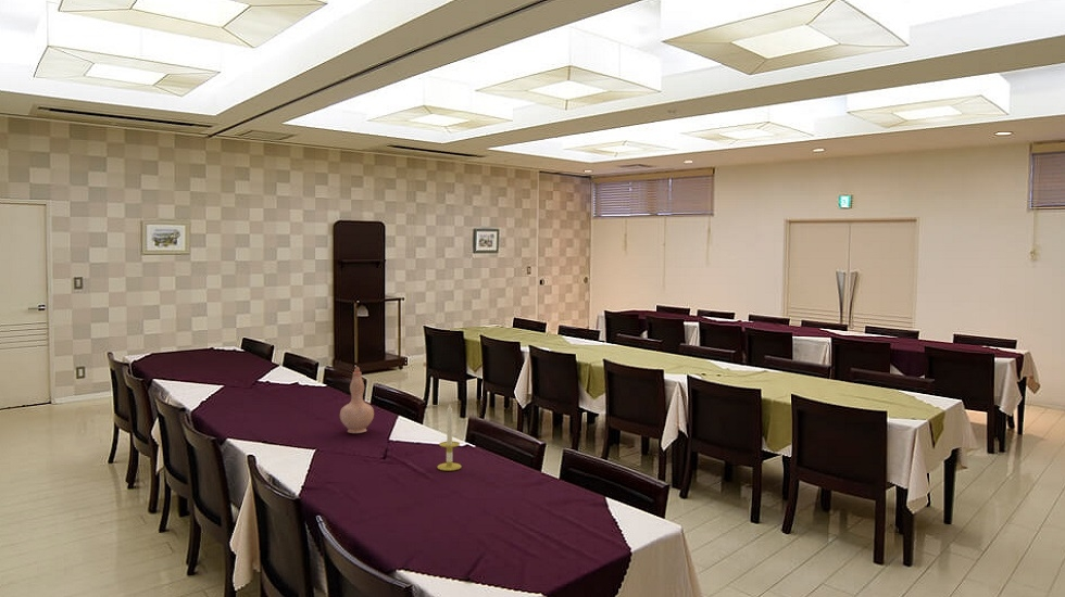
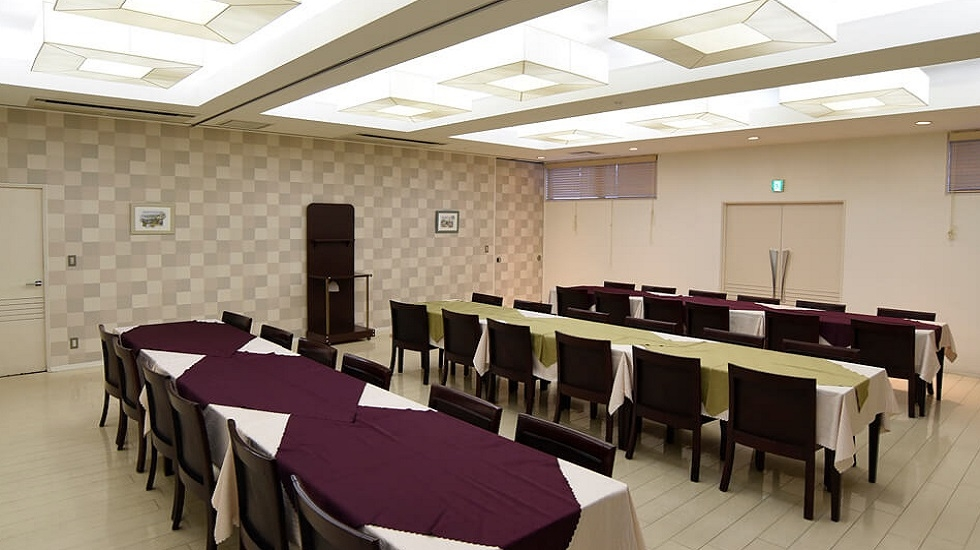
- candle (449, 434)
- vase (356, 398)
